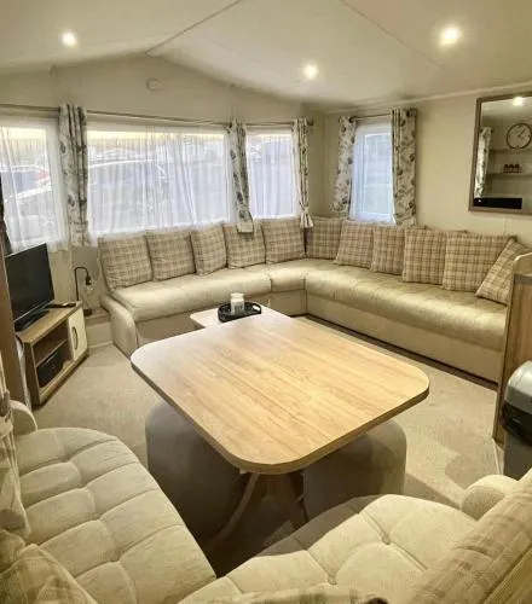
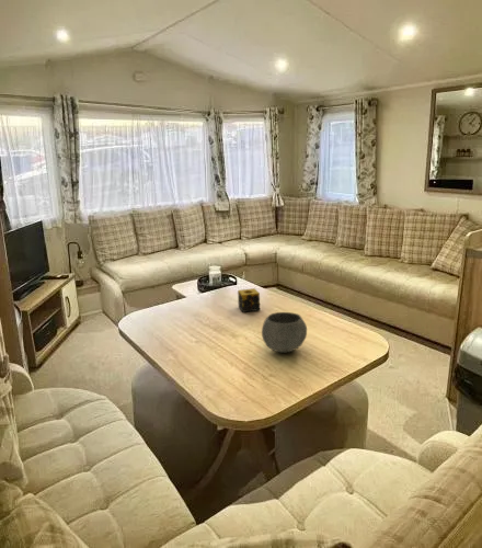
+ candle (249, 299)
+ bowl (284, 333)
